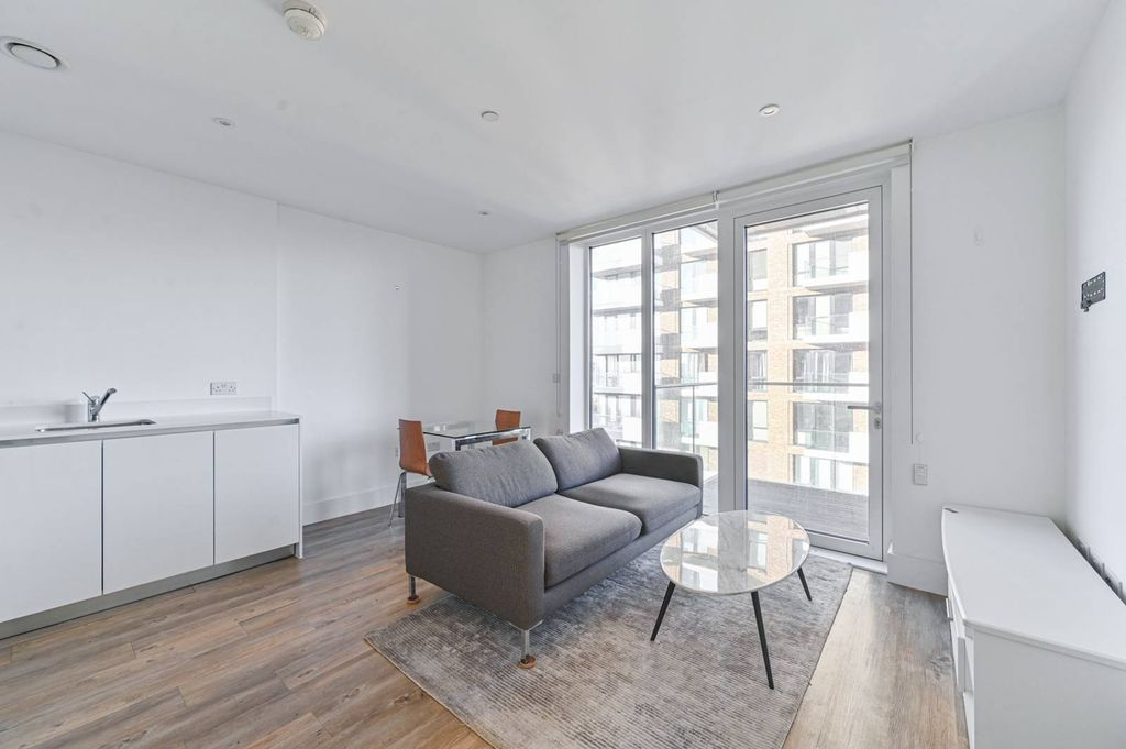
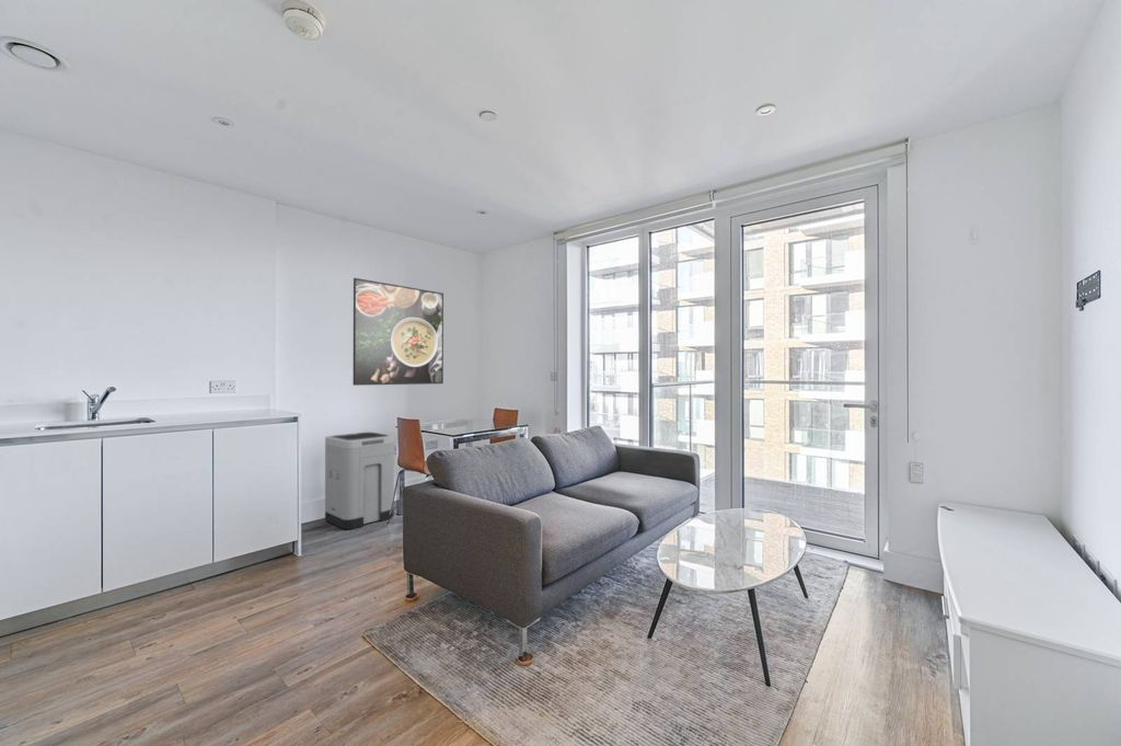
+ trash can (359, 477)
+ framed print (402, 335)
